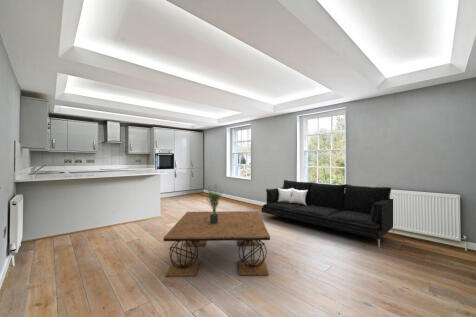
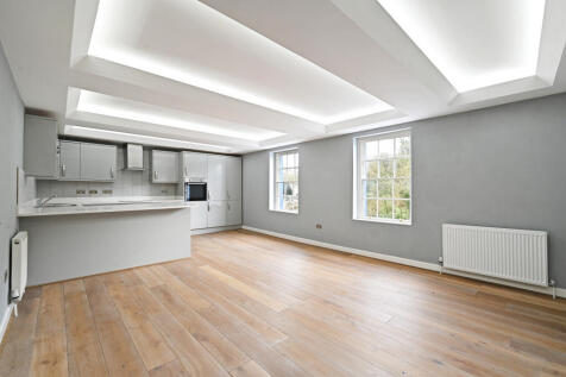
- potted plant (213, 203)
- sofa (319, 204)
- coffee table (220, 237)
